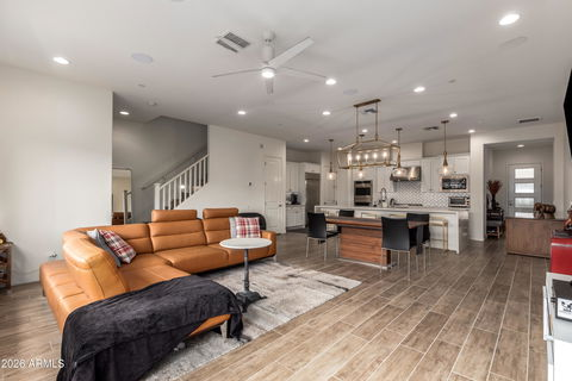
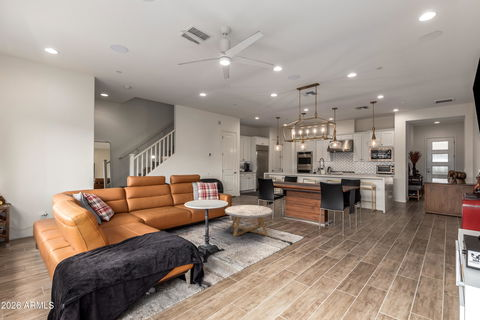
+ coffee table (248, 217)
